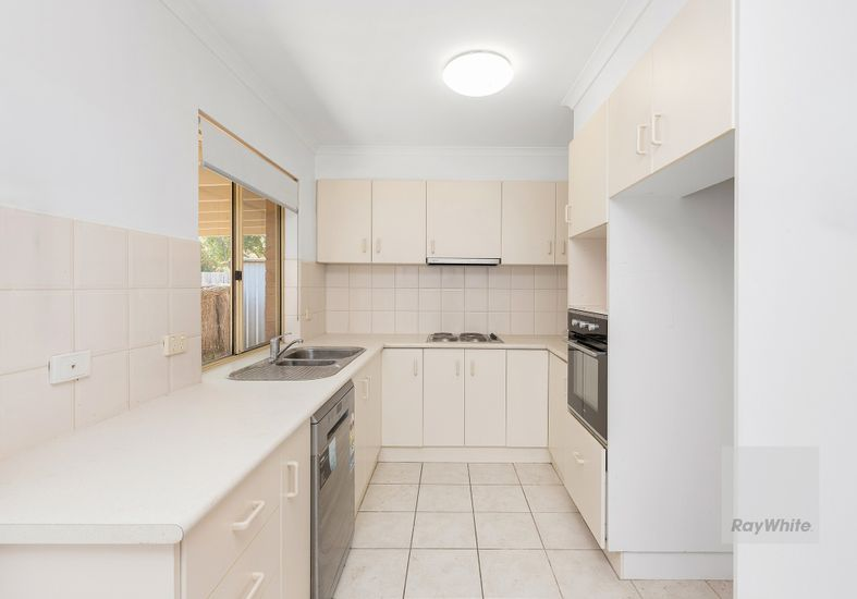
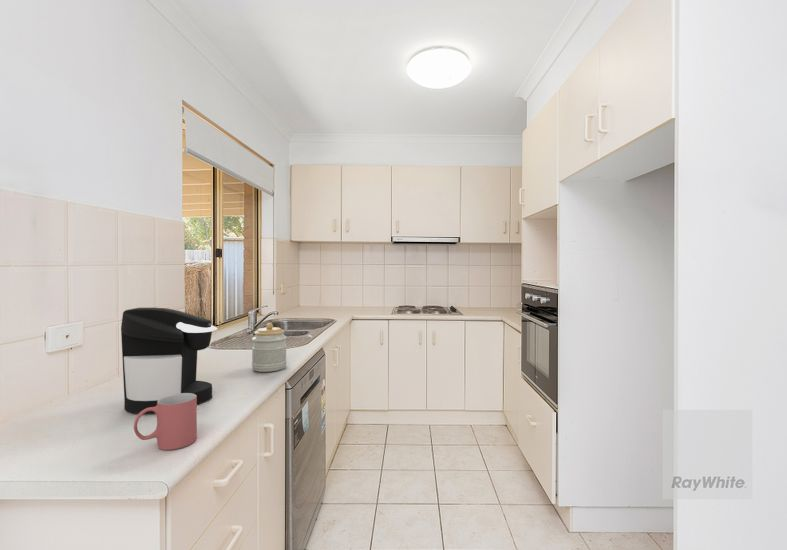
+ coffee maker (172, 354)
+ mug (166, 422)
+ jar (269, 345)
